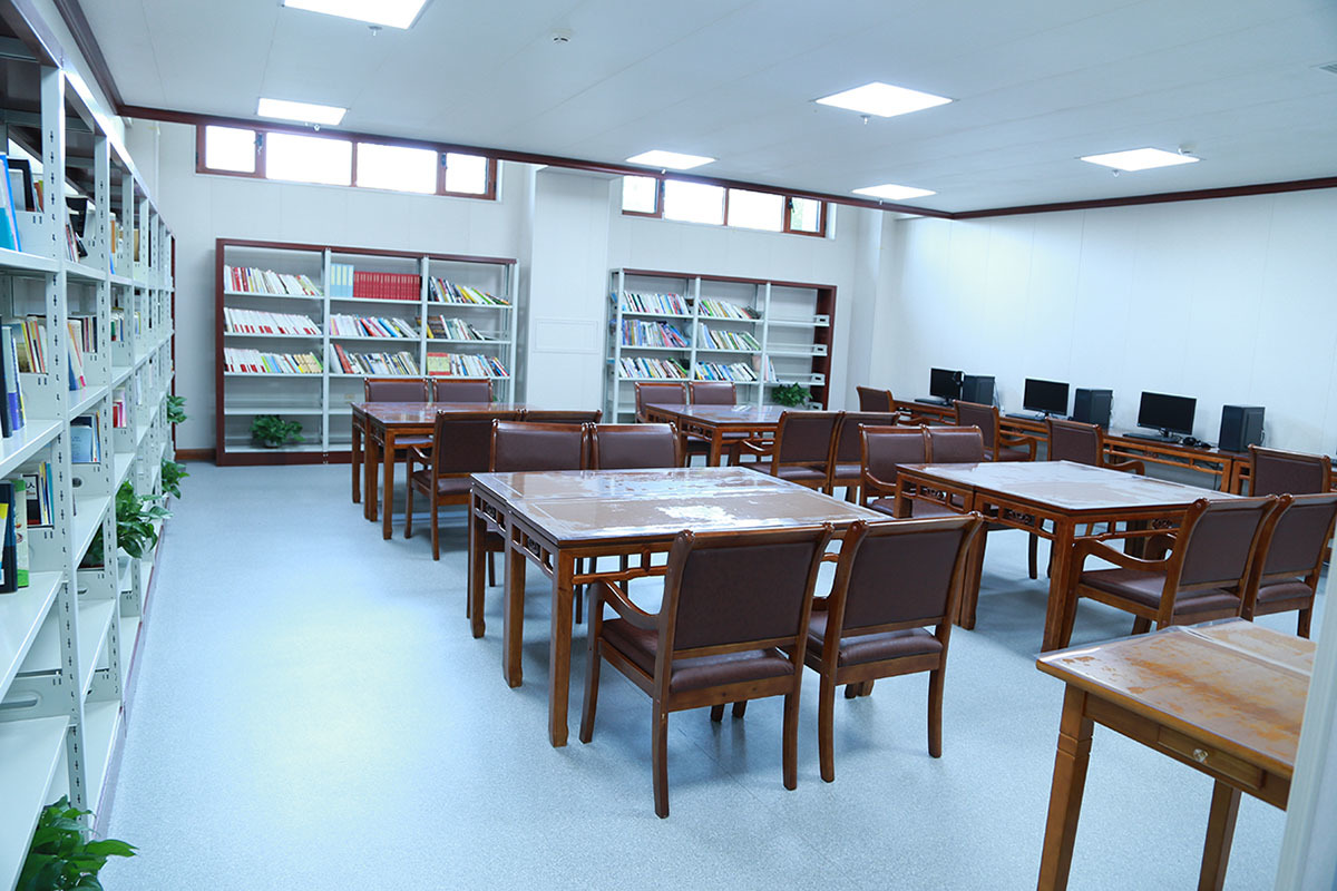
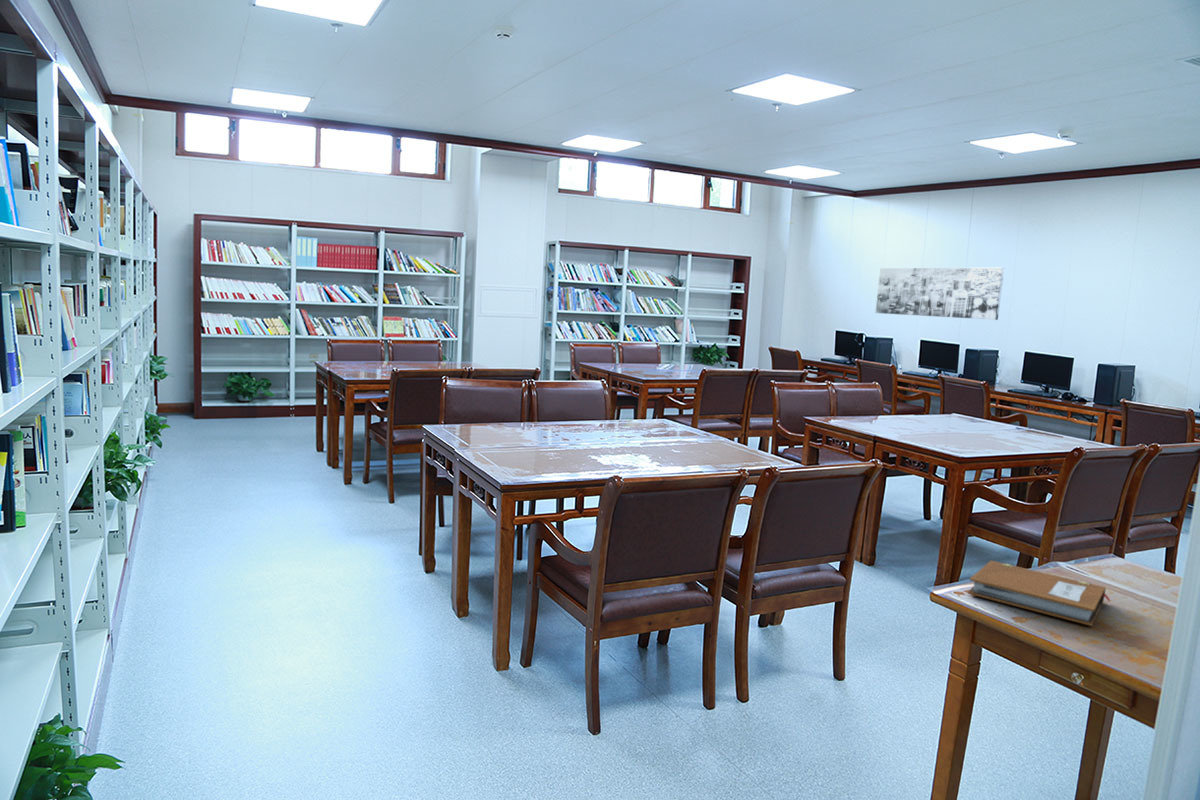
+ notebook (1040, 590)
+ wall art (934, 292)
